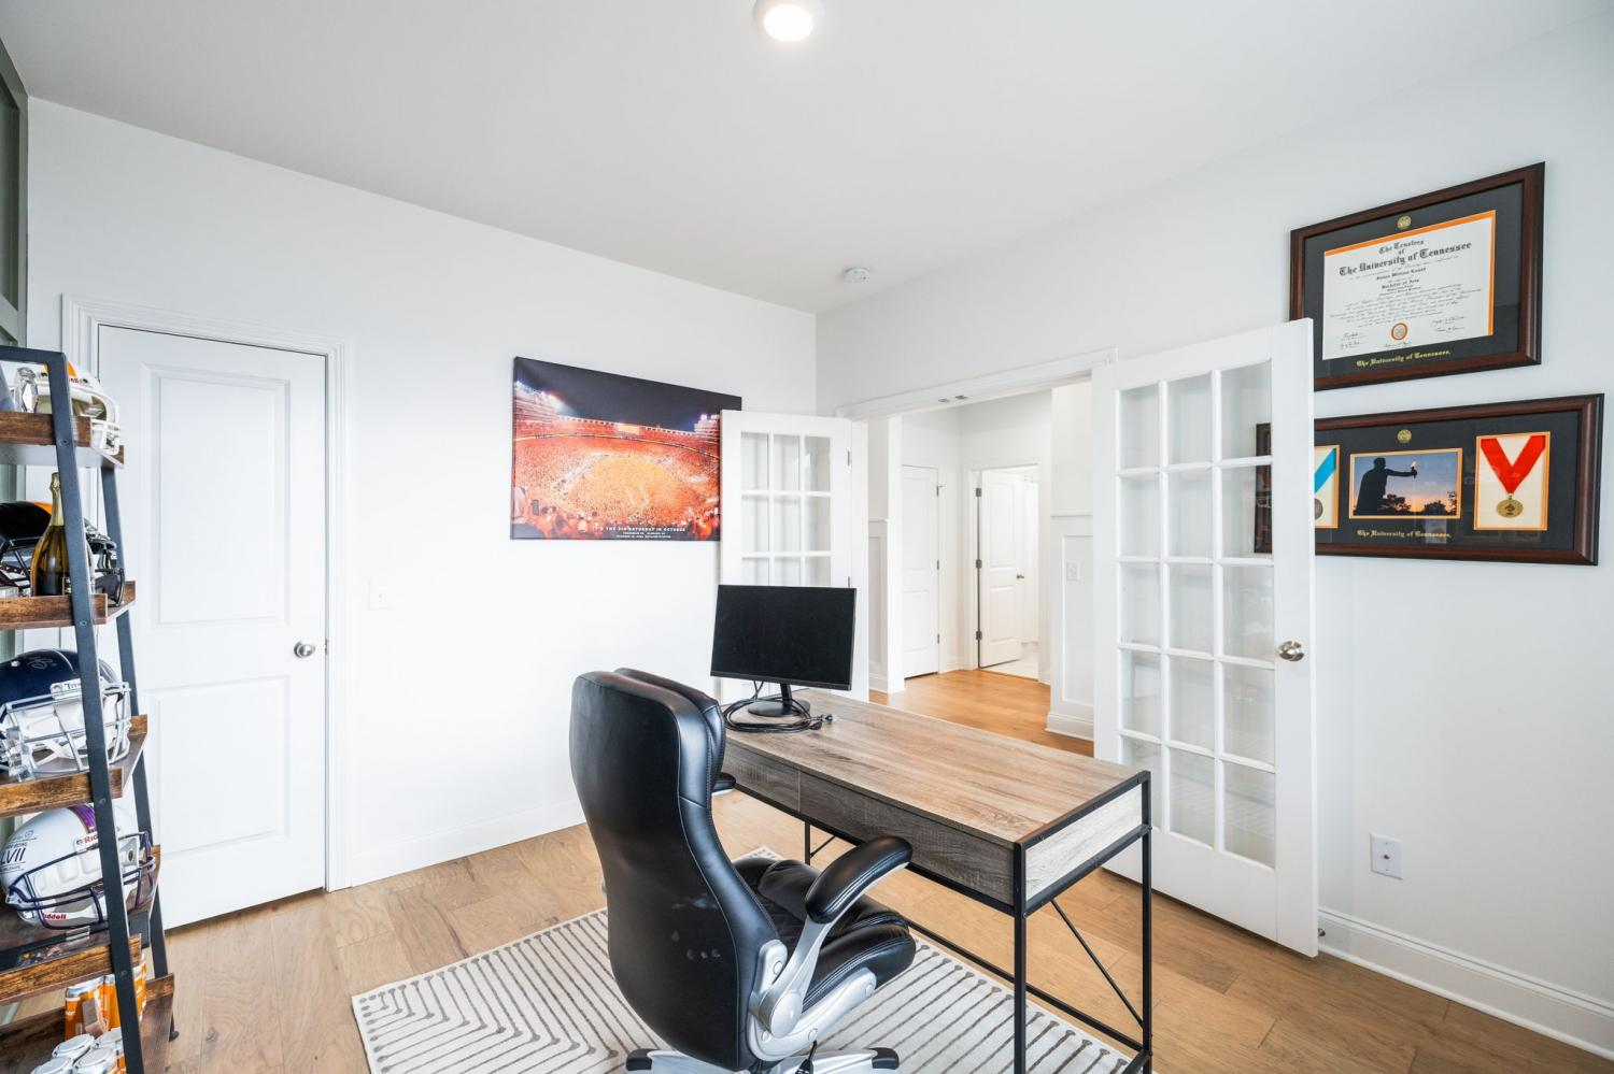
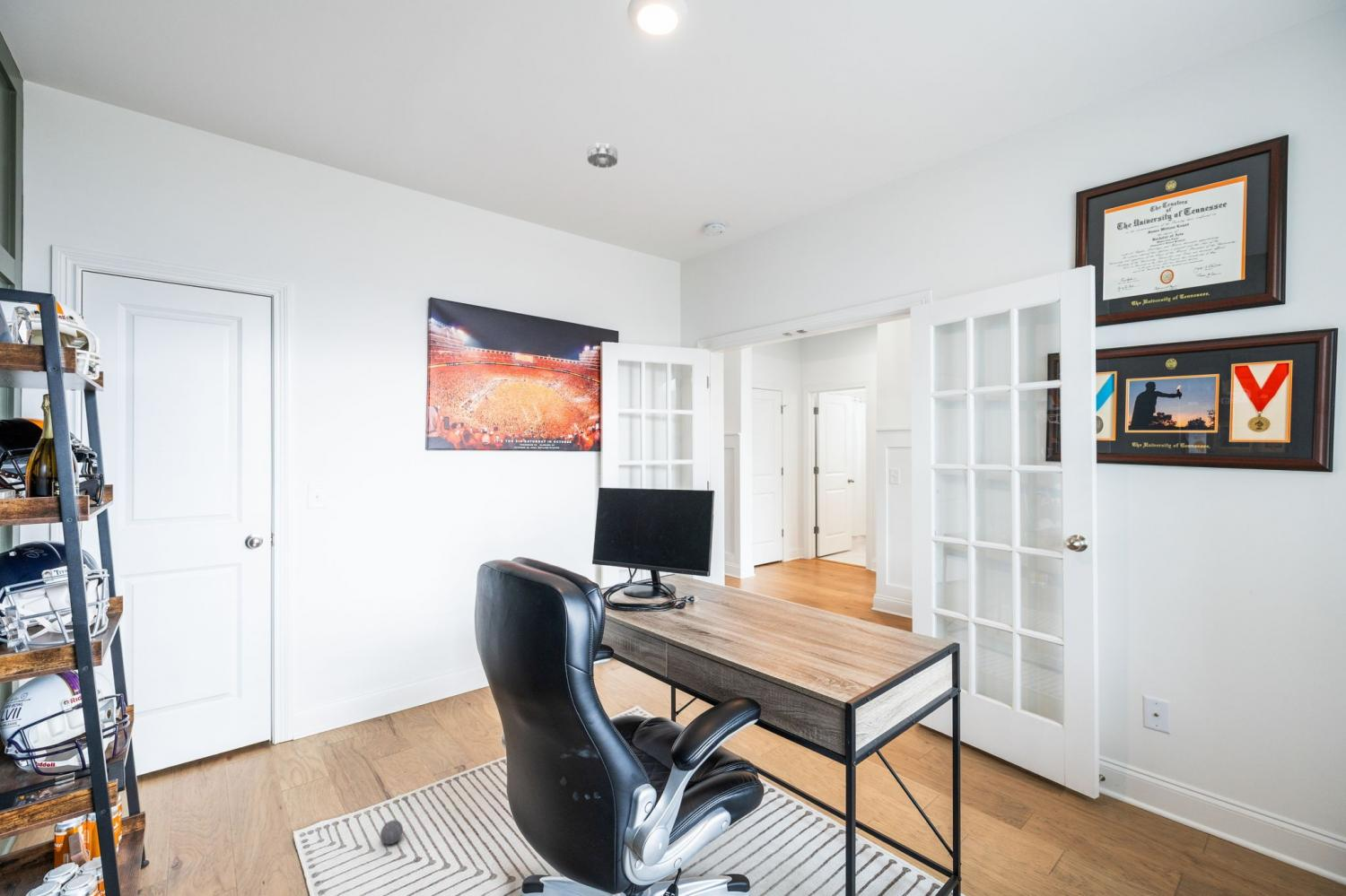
+ smoke detector (602, 154)
+ ball (391, 831)
